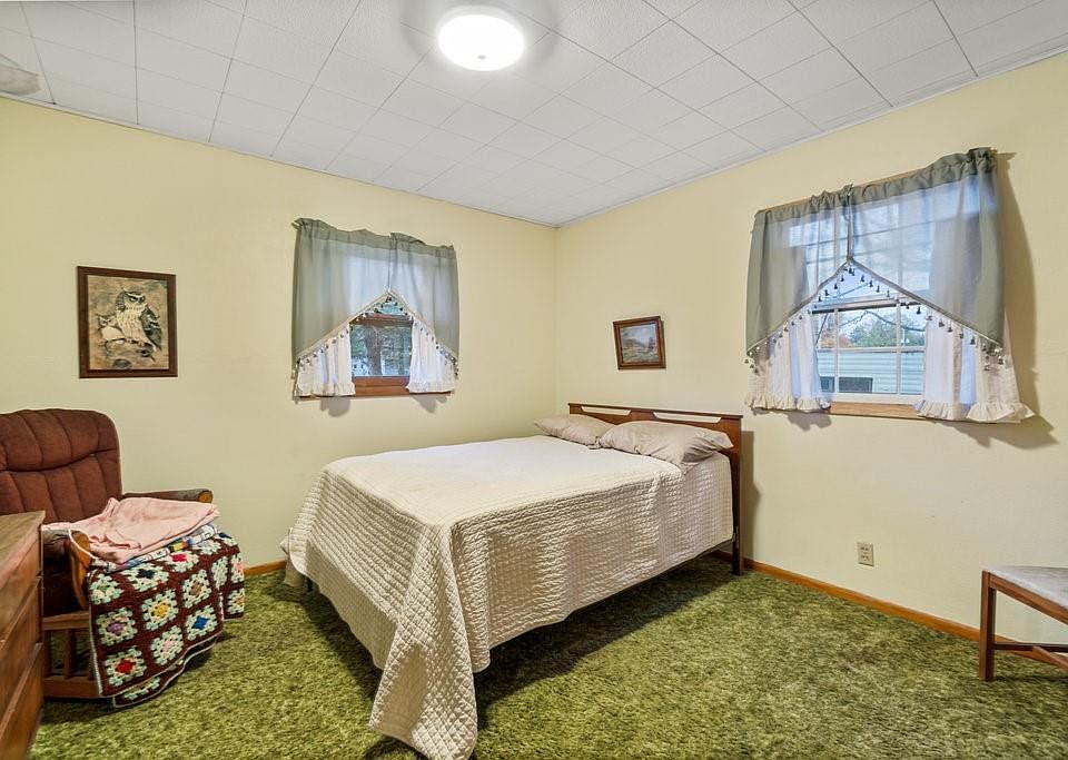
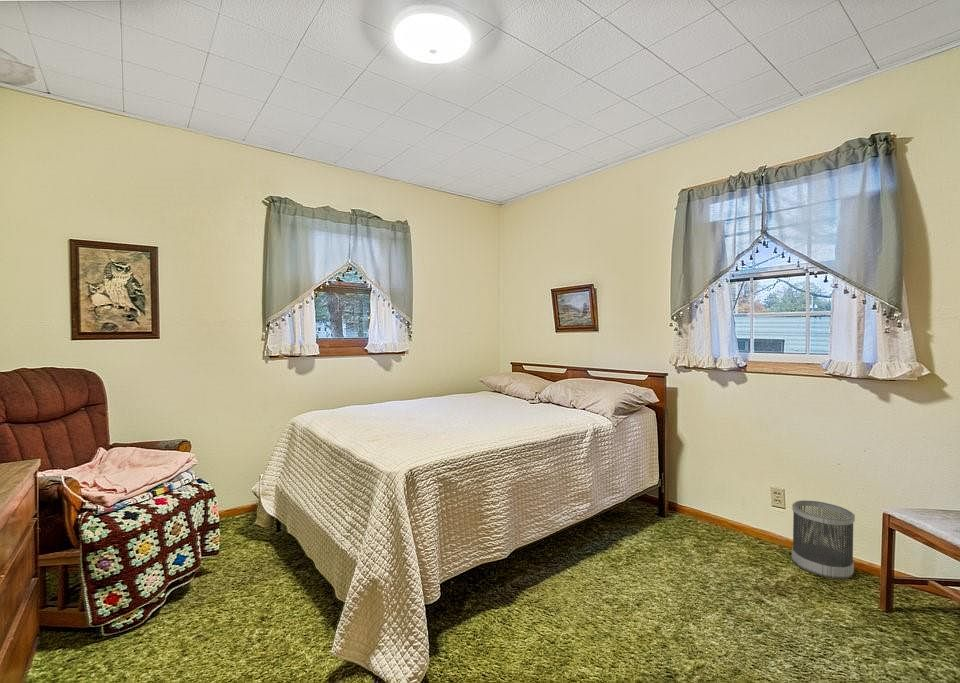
+ wastebasket (822, 537)
